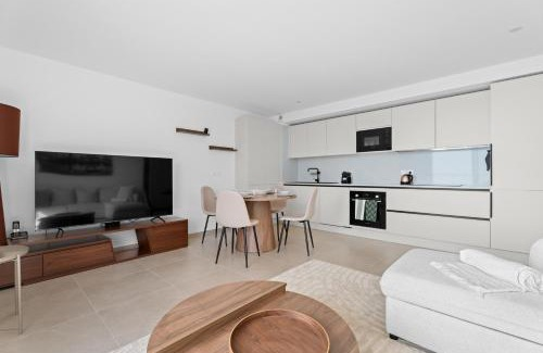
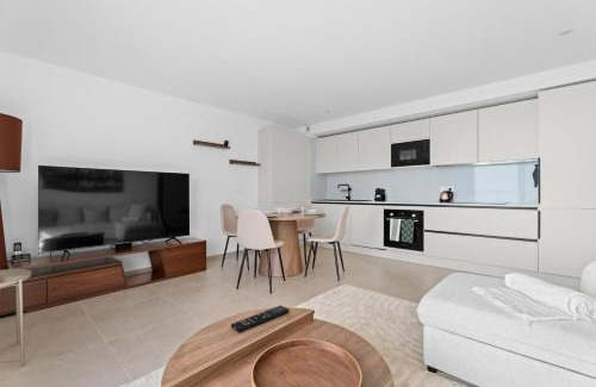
+ remote control (261, 317)
